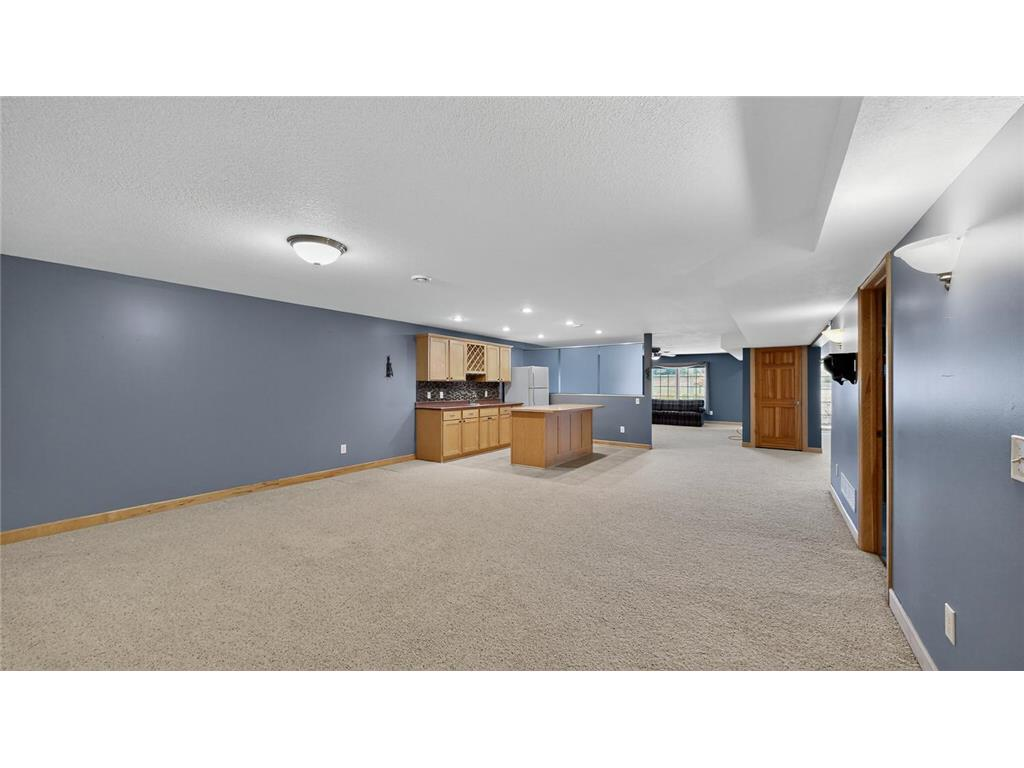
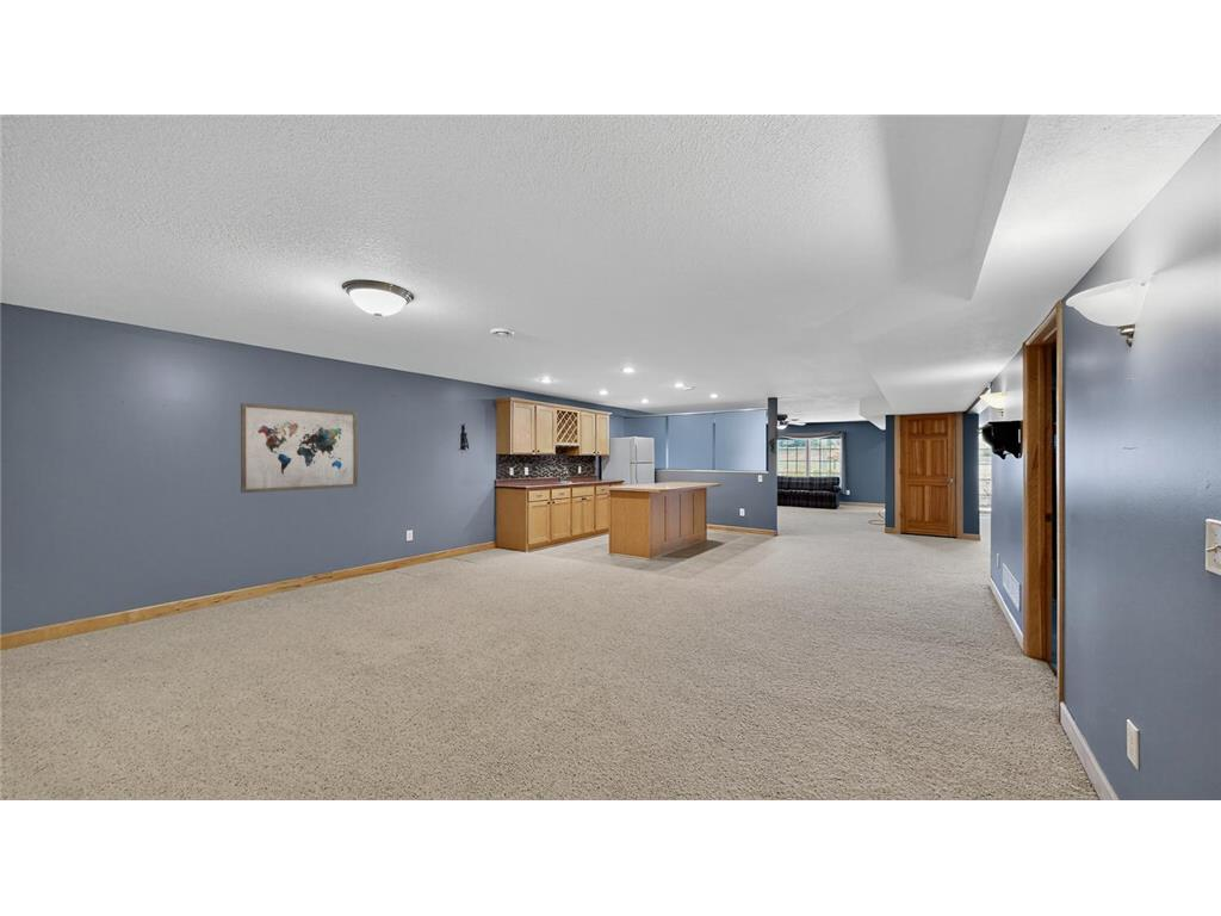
+ wall art (304, 448)
